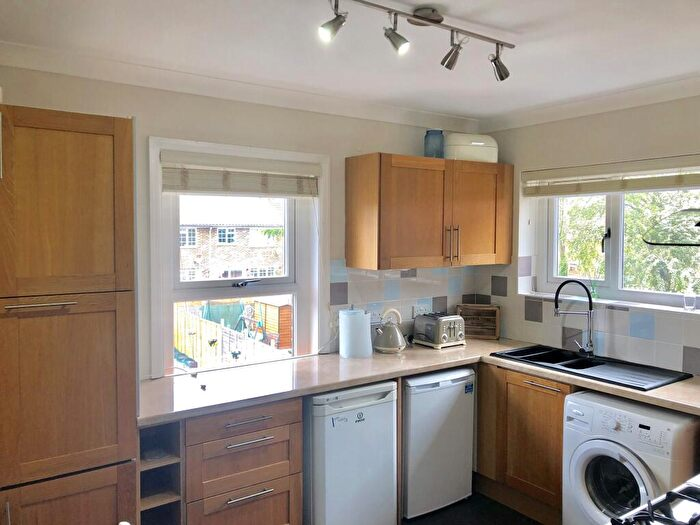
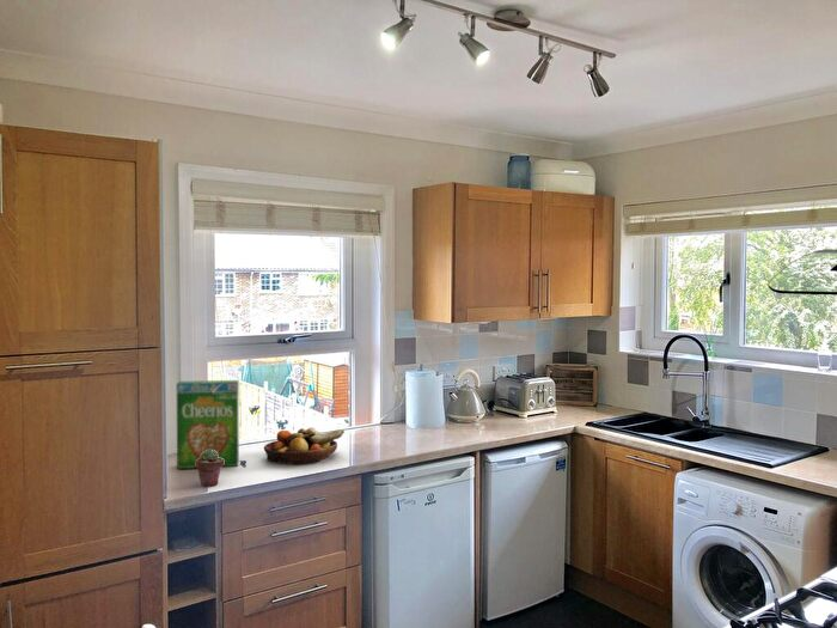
+ potted succulent (209, 467)
+ fruit bowl (301, 441)
+ cereal box (208, 423)
